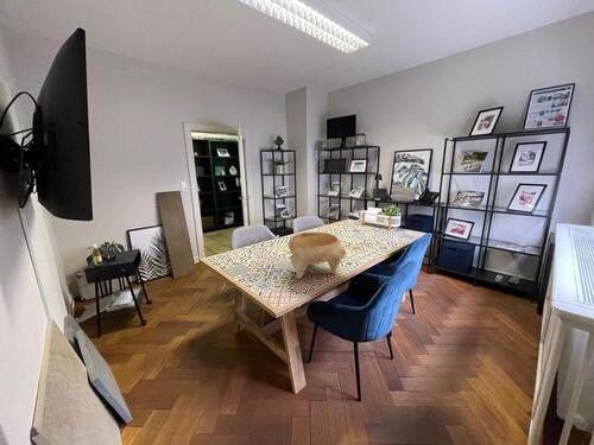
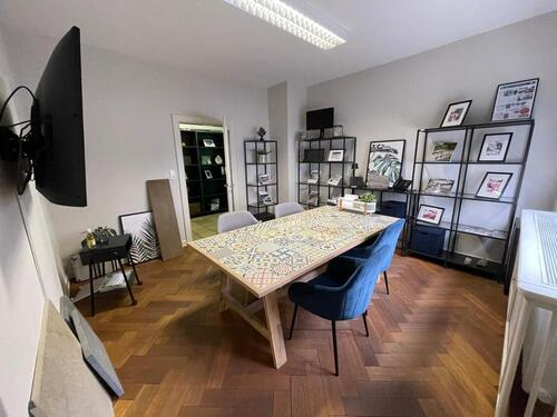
- decorative bowl (311, 254)
